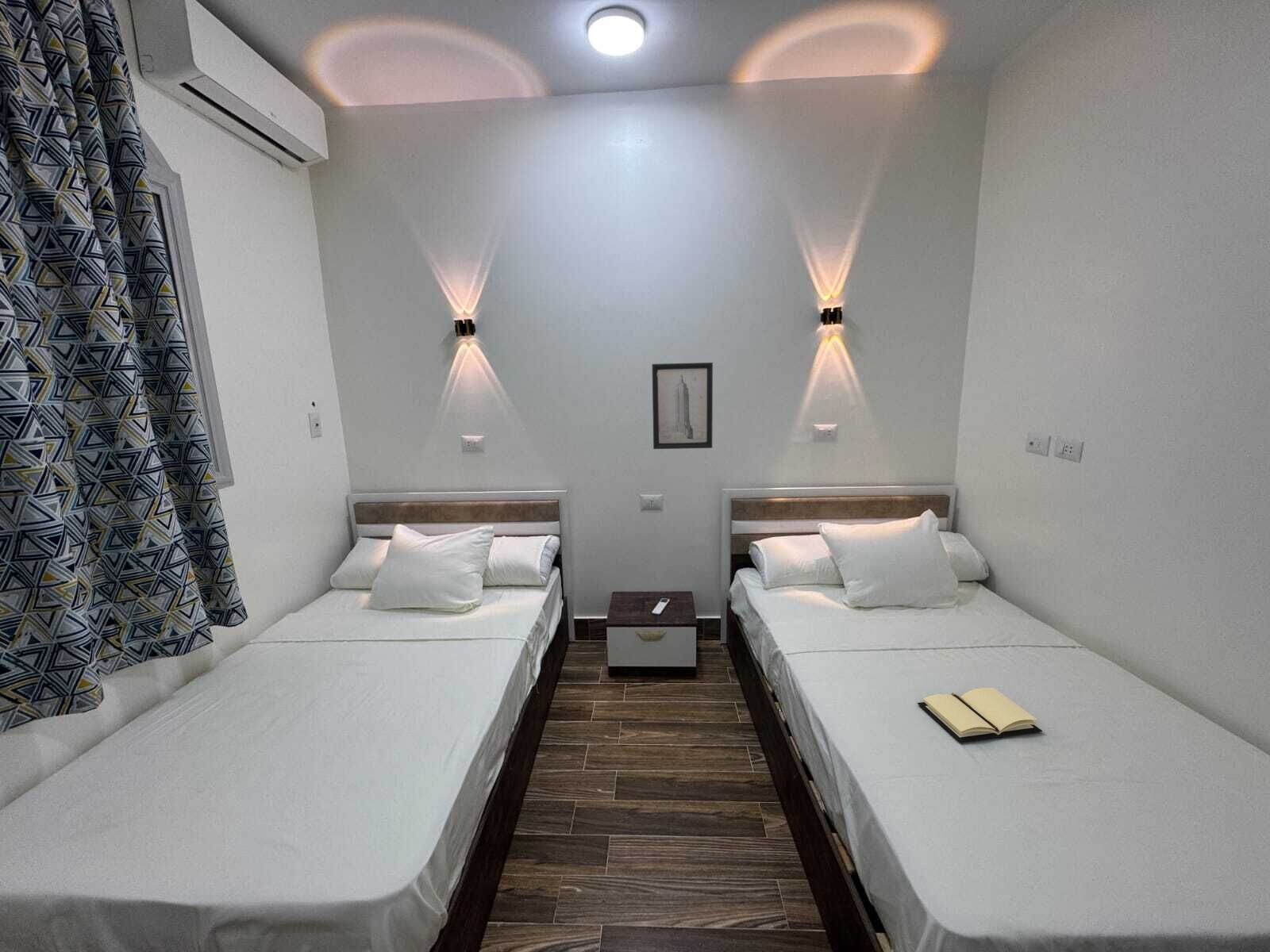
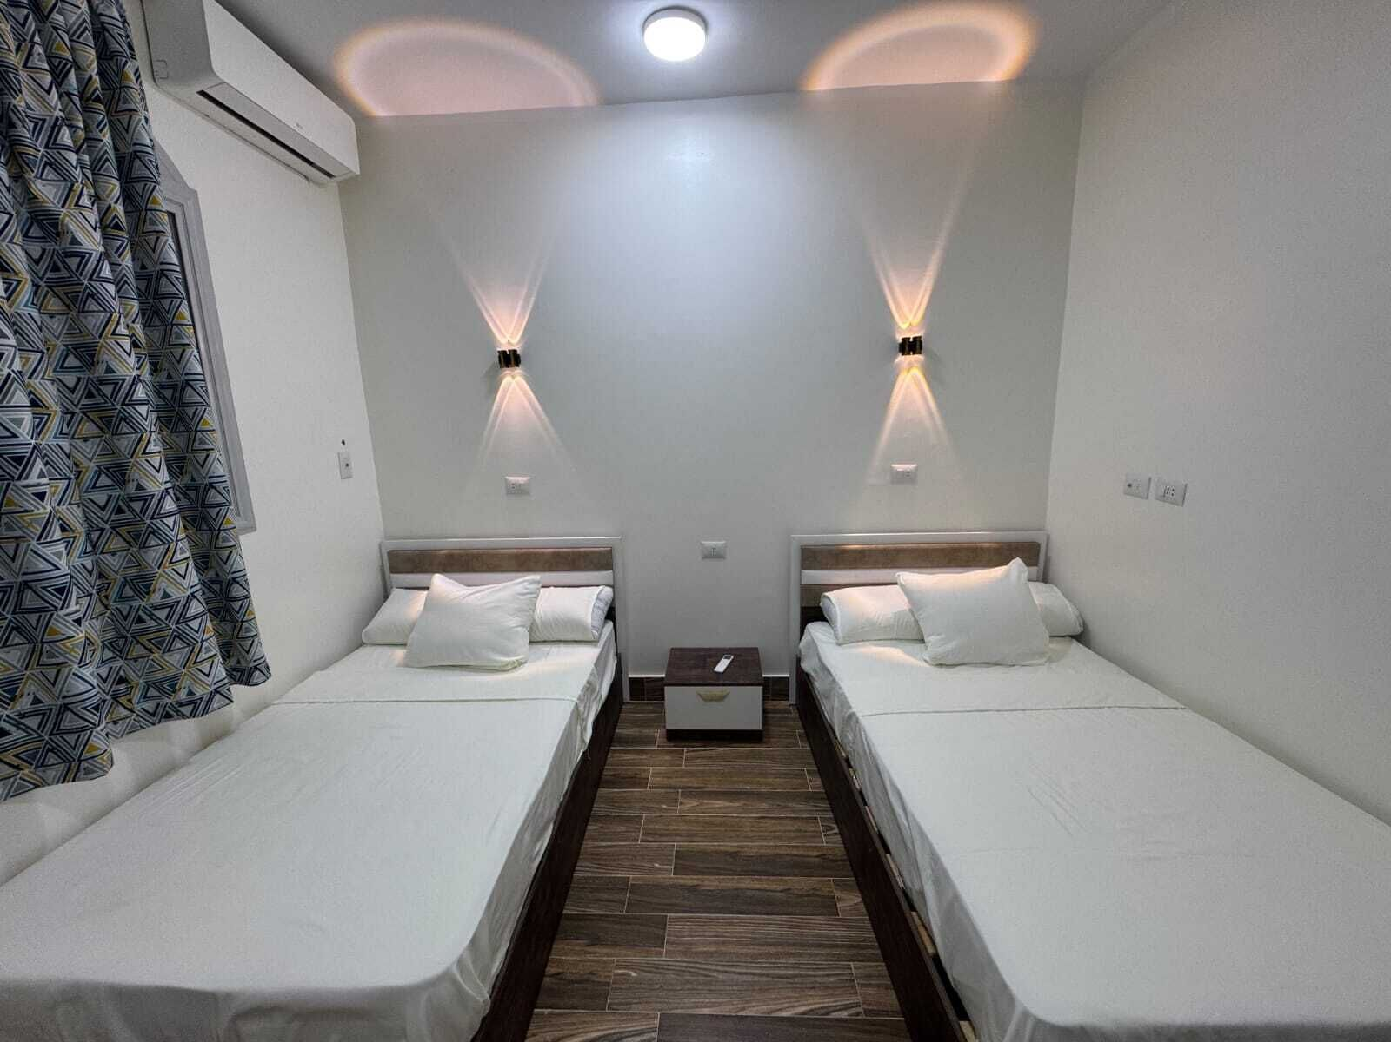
- book (976, 711)
- wall art (682, 406)
